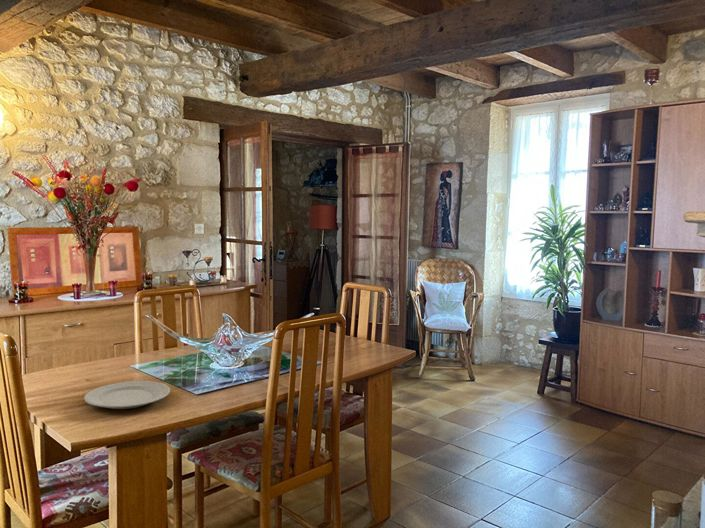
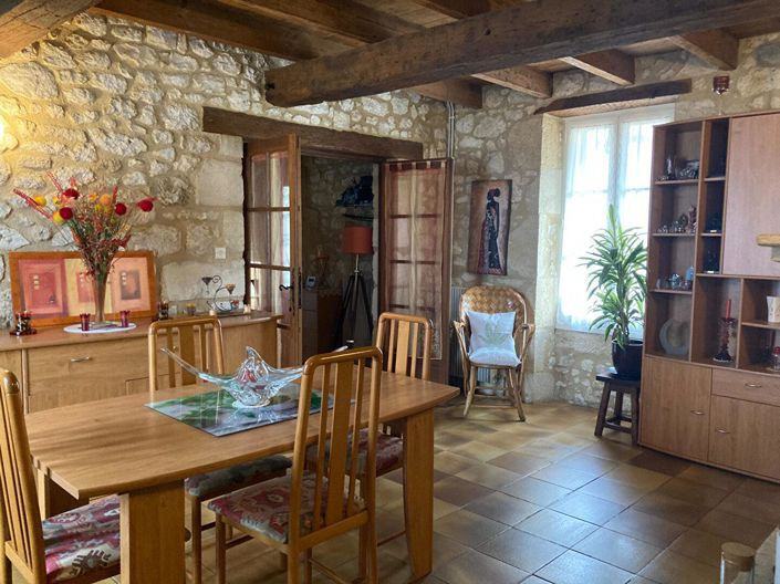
- chinaware (128, 396)
